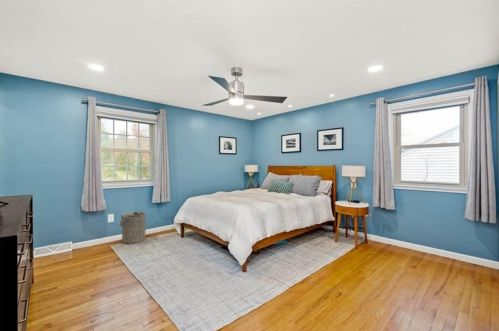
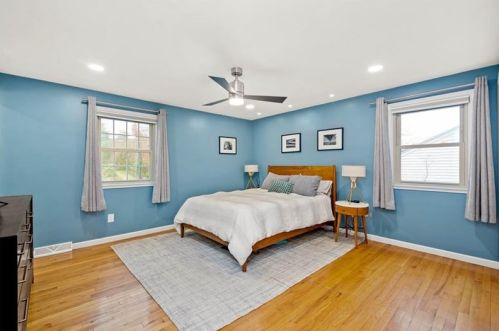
- laundry hamper (132, 225)
